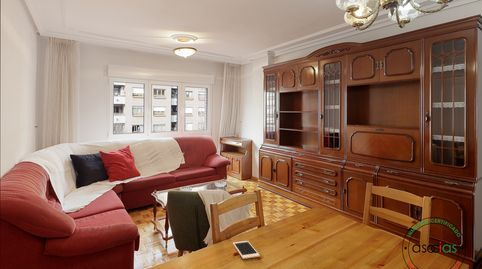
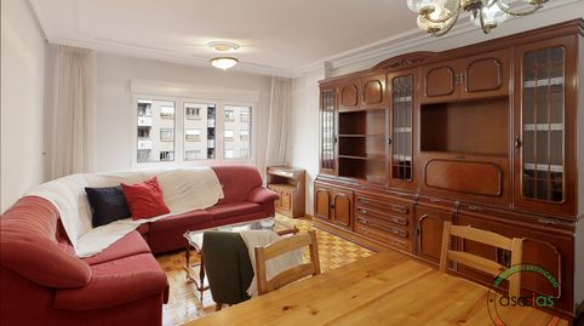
- cell phone (245, 249)
